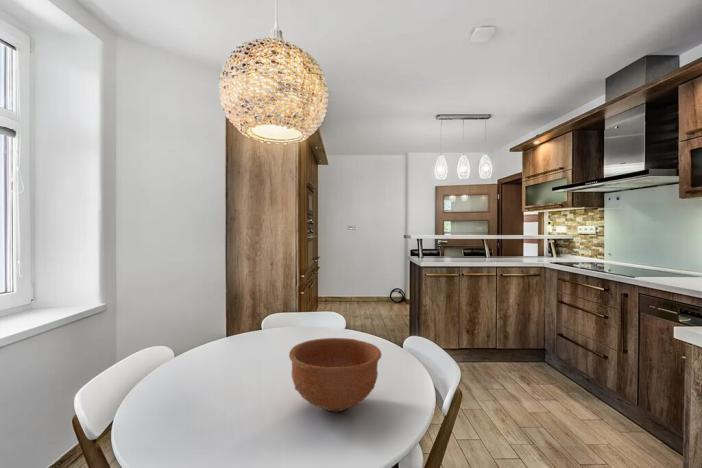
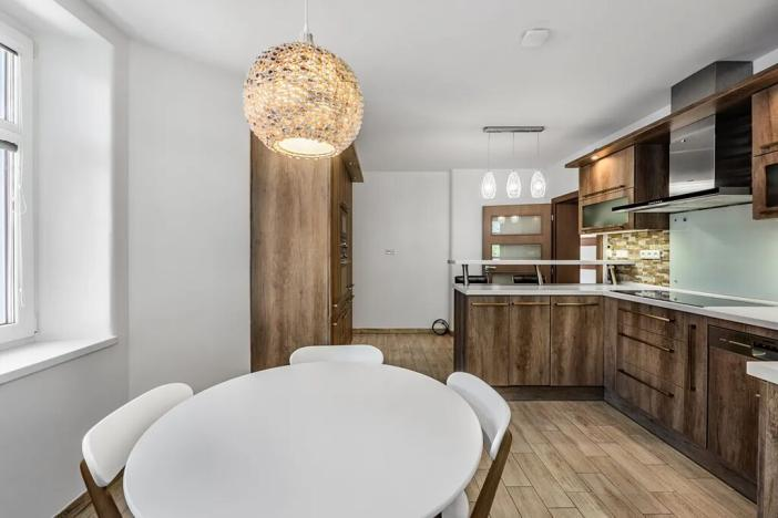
- bowl (335, 377)
